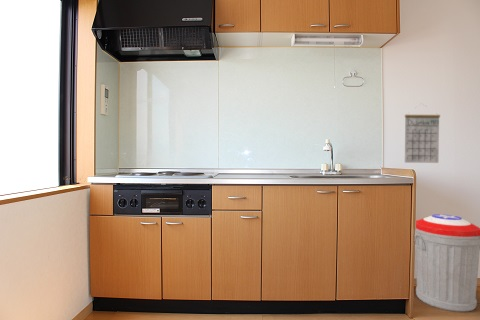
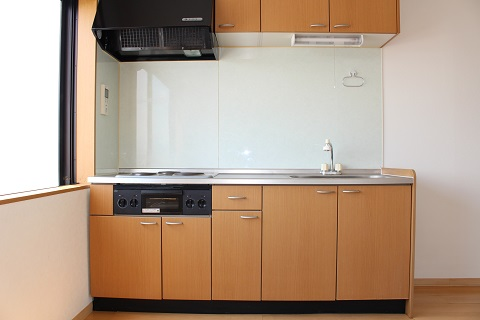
- calendar (422, 133)
- trash can (445, 258)
